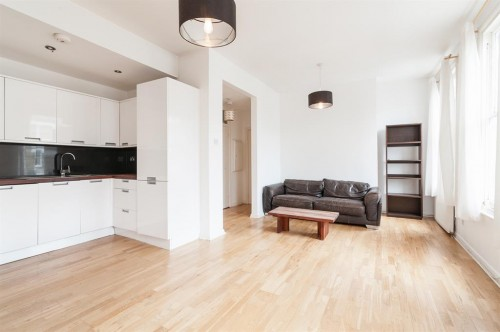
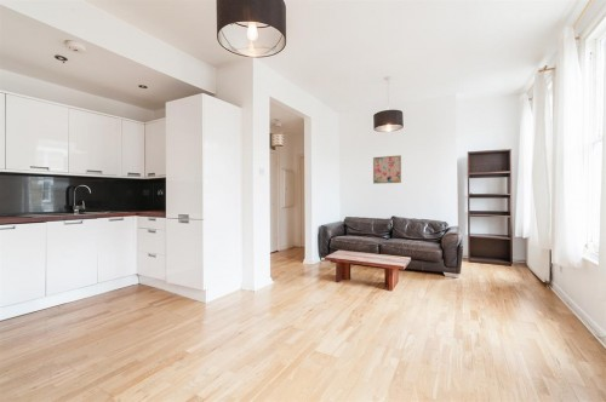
+ wall art (387, 170)
